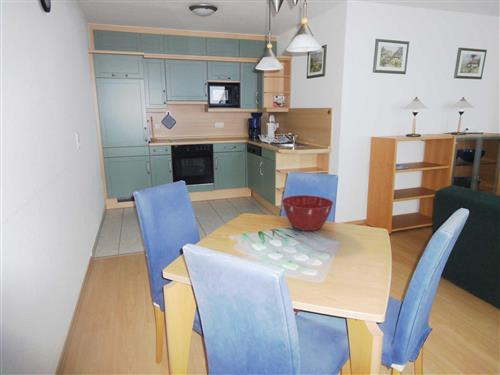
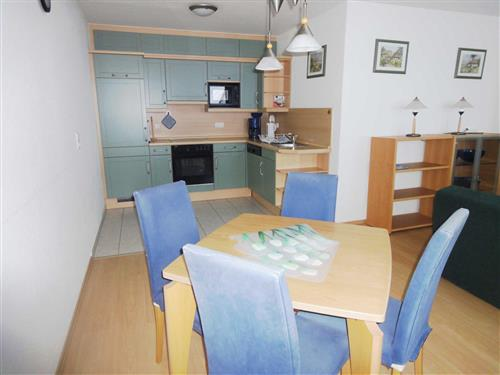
- mixing bowl (306, 214)
